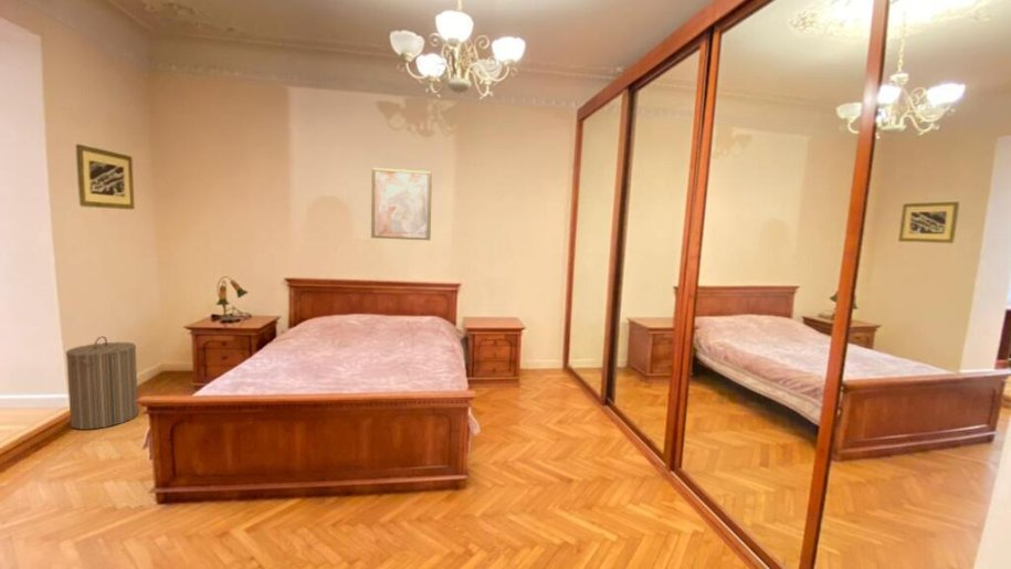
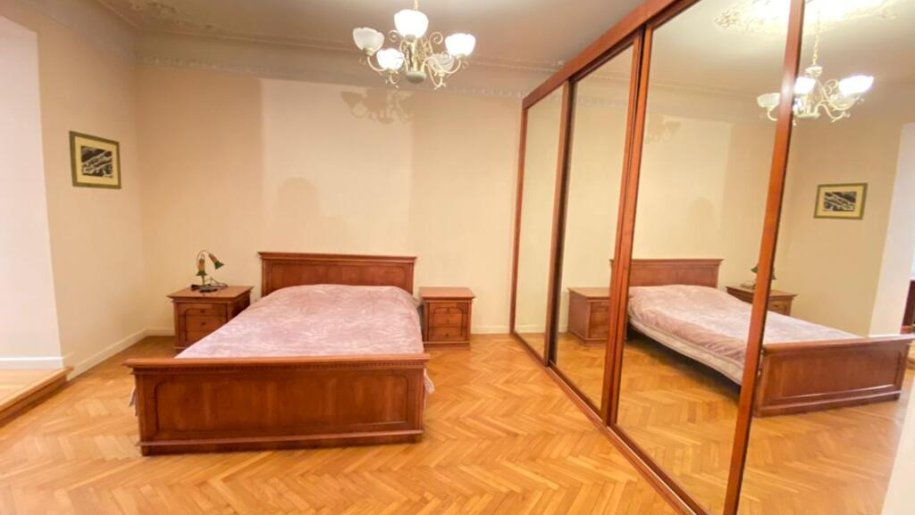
- wall art (401, 204)
- laundry hamper (103, 378)
